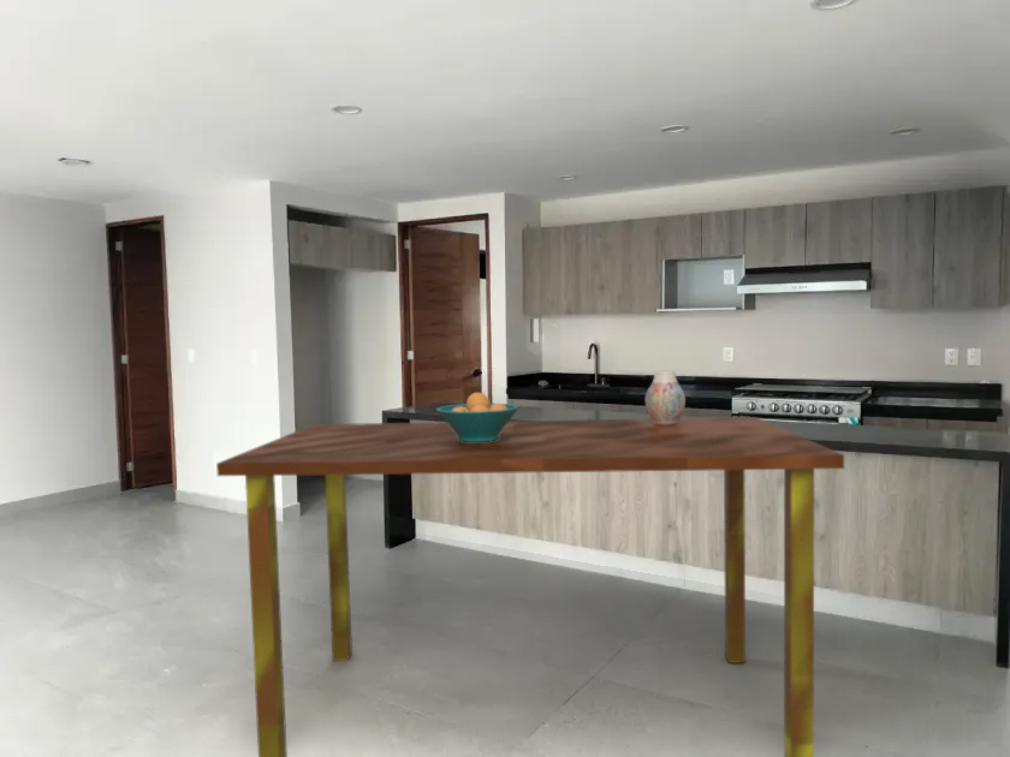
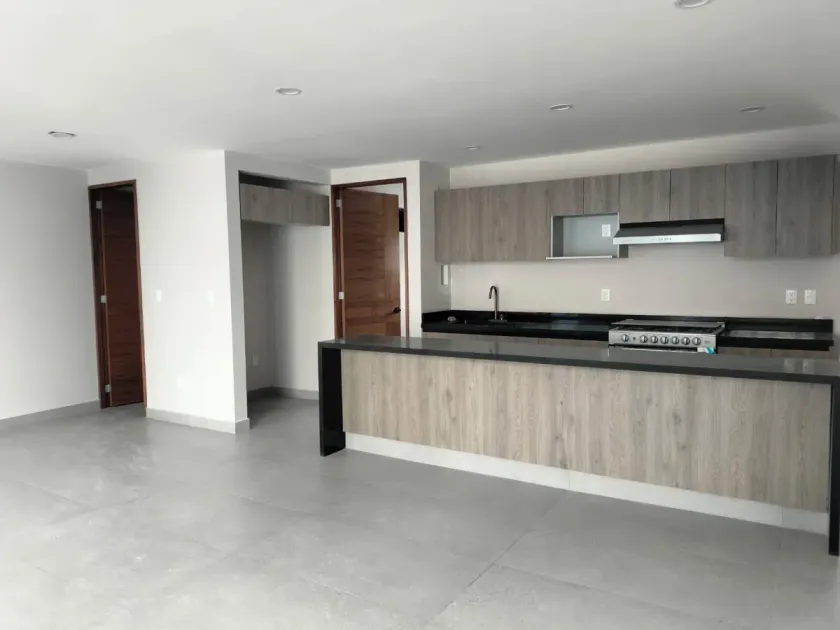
- vase (665, 397)
- dining table (530, 471)
- fruit bowl (477, 416)
